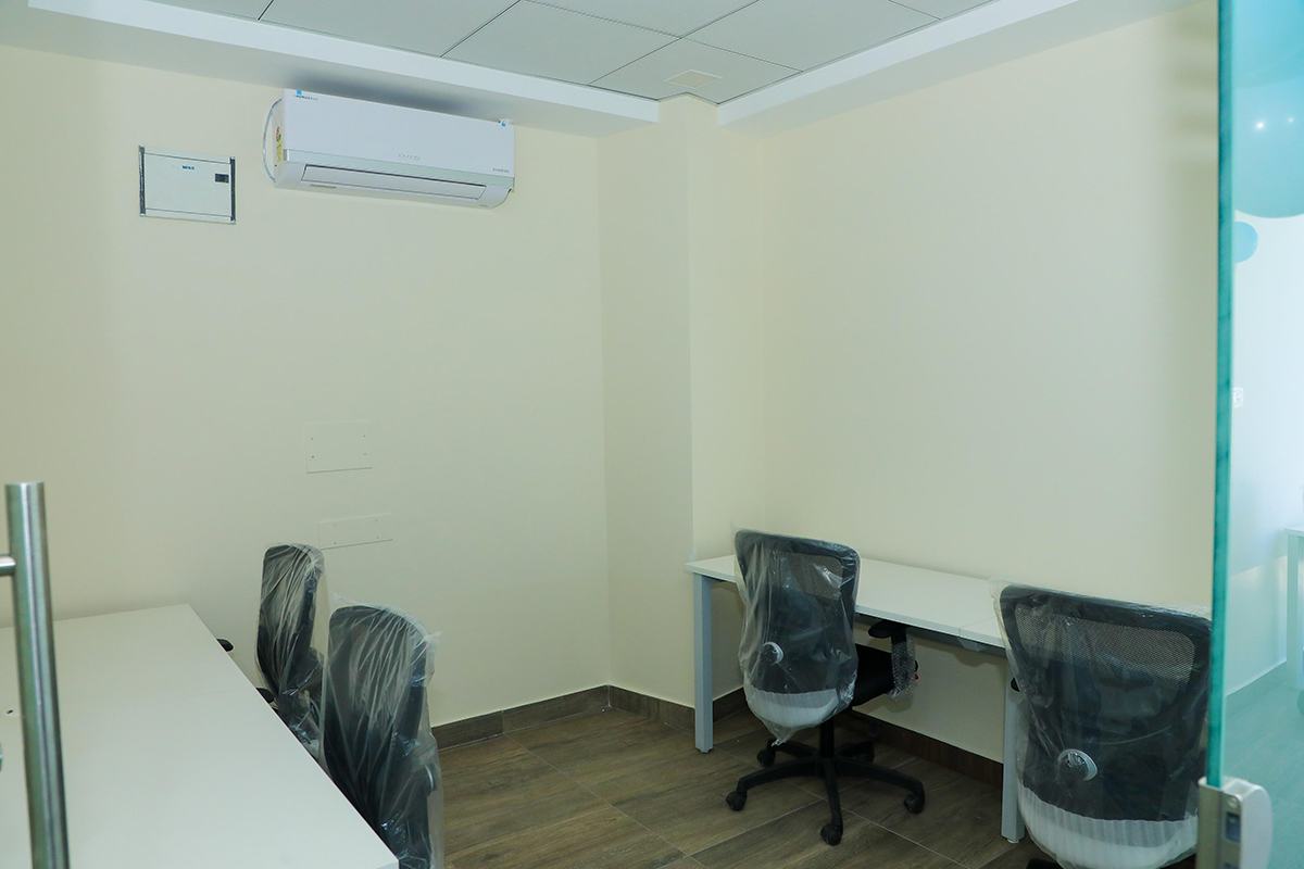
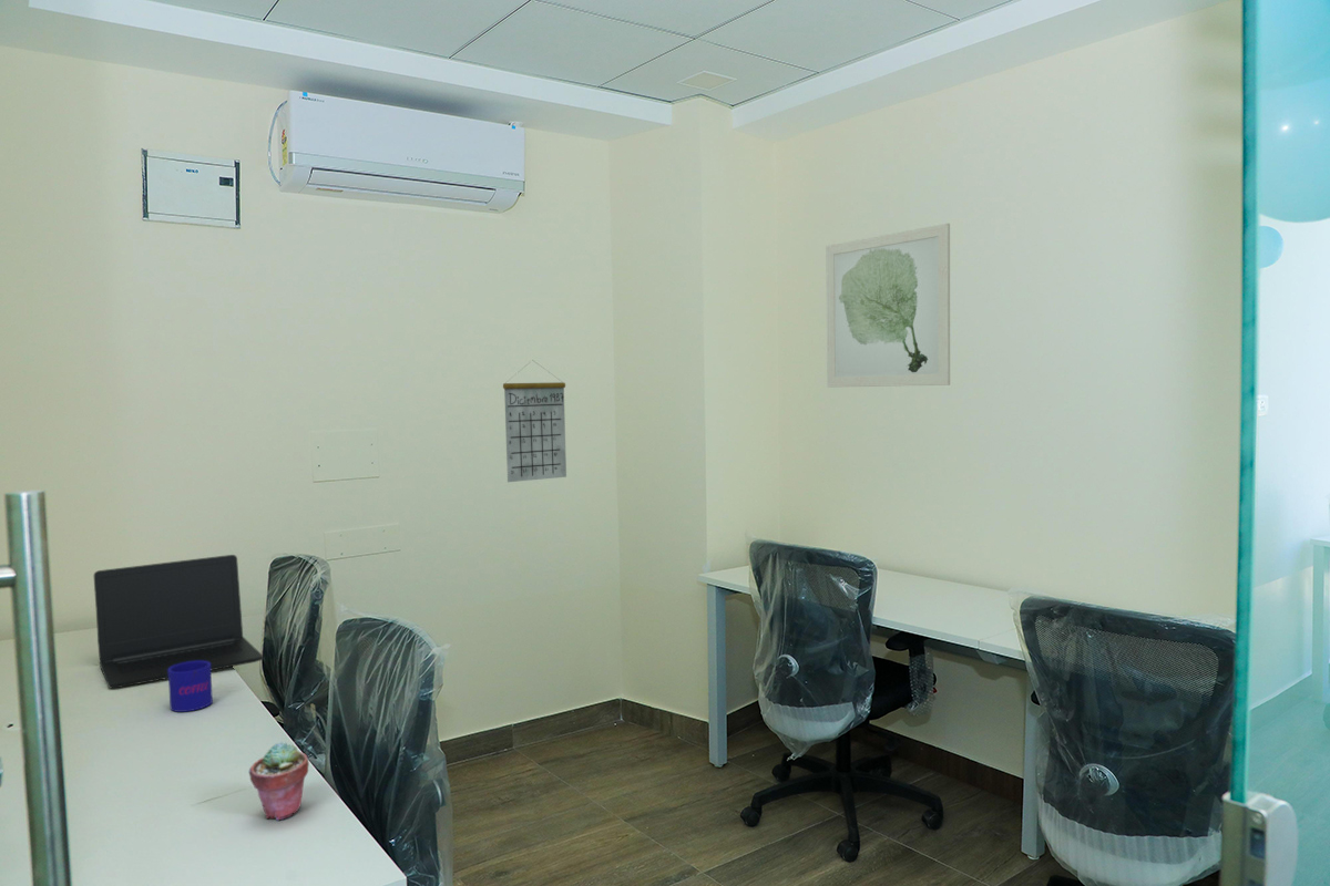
+ mug (187, 683)
+ wall art (883, 311)
+ laptop (178, 616)
+ potted succulent (279, 776)
+ calendar (535, 420)
